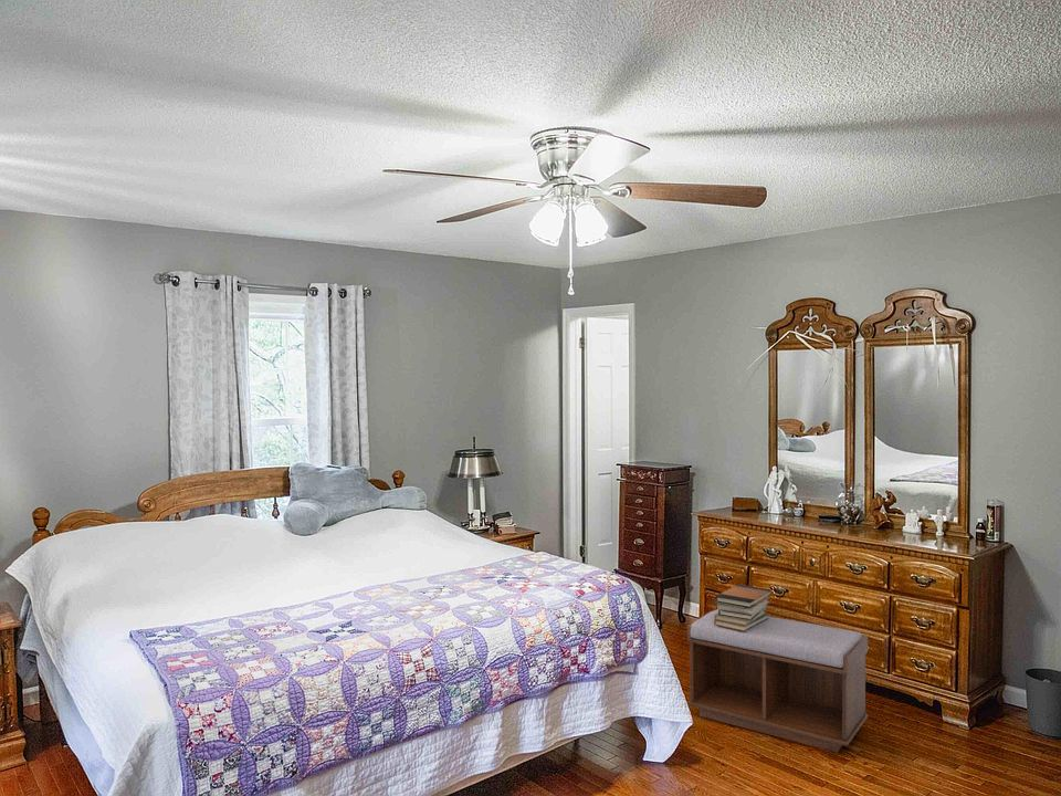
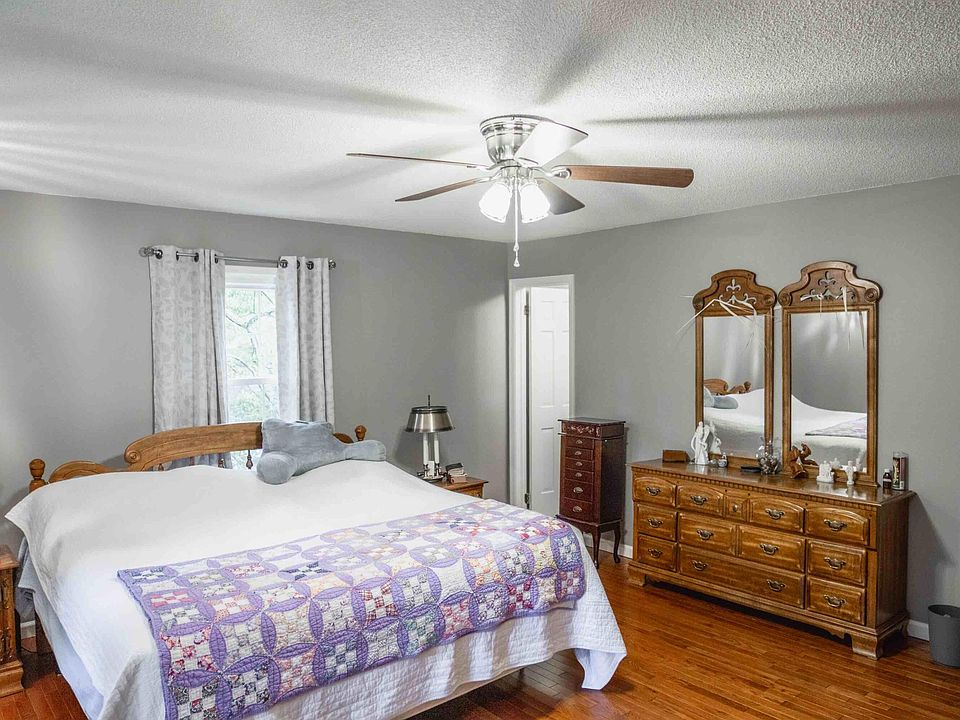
- bench (775, 673)
- book stack (743, 606)
